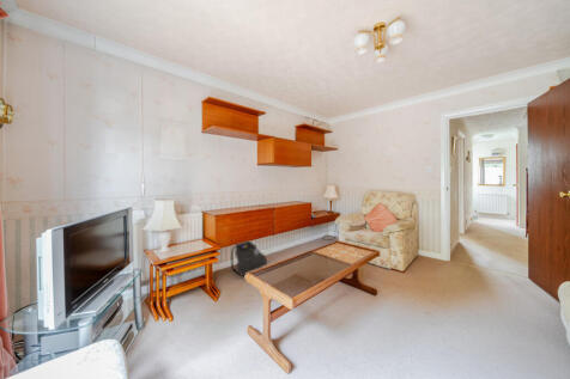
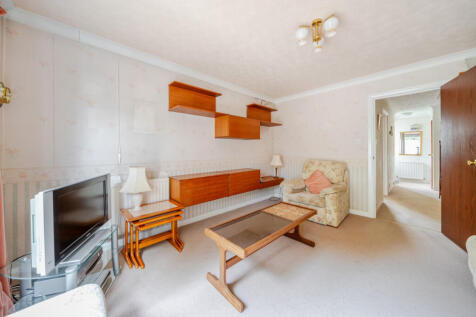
- backpack (247, 256)
